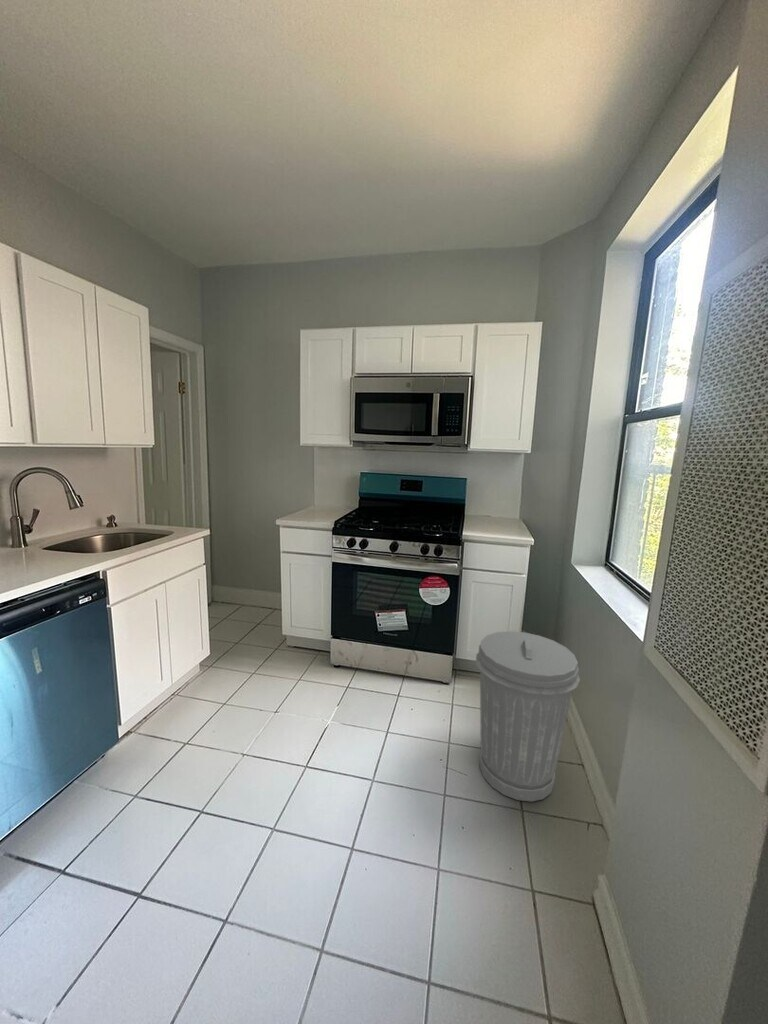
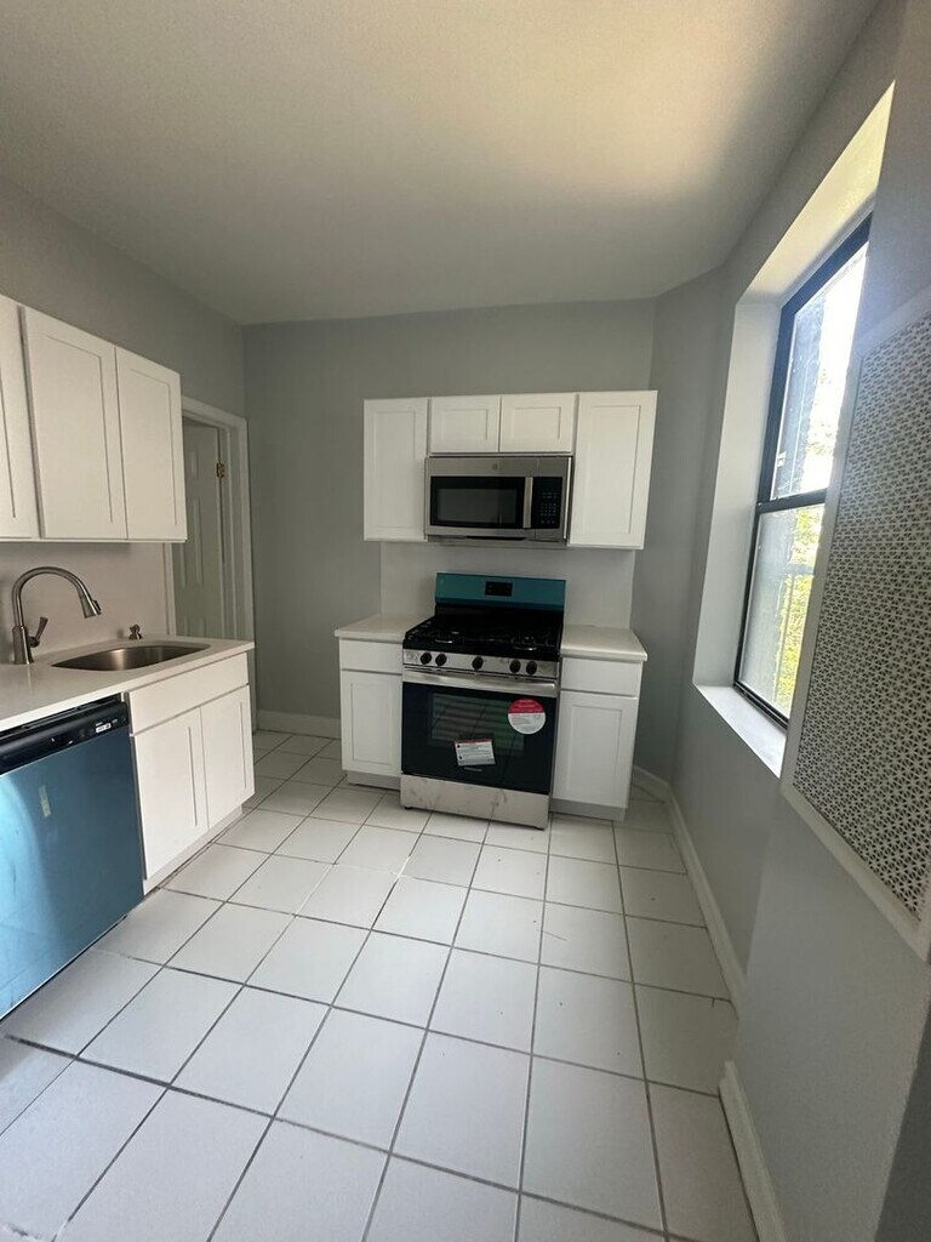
- trash can (521, 709)
